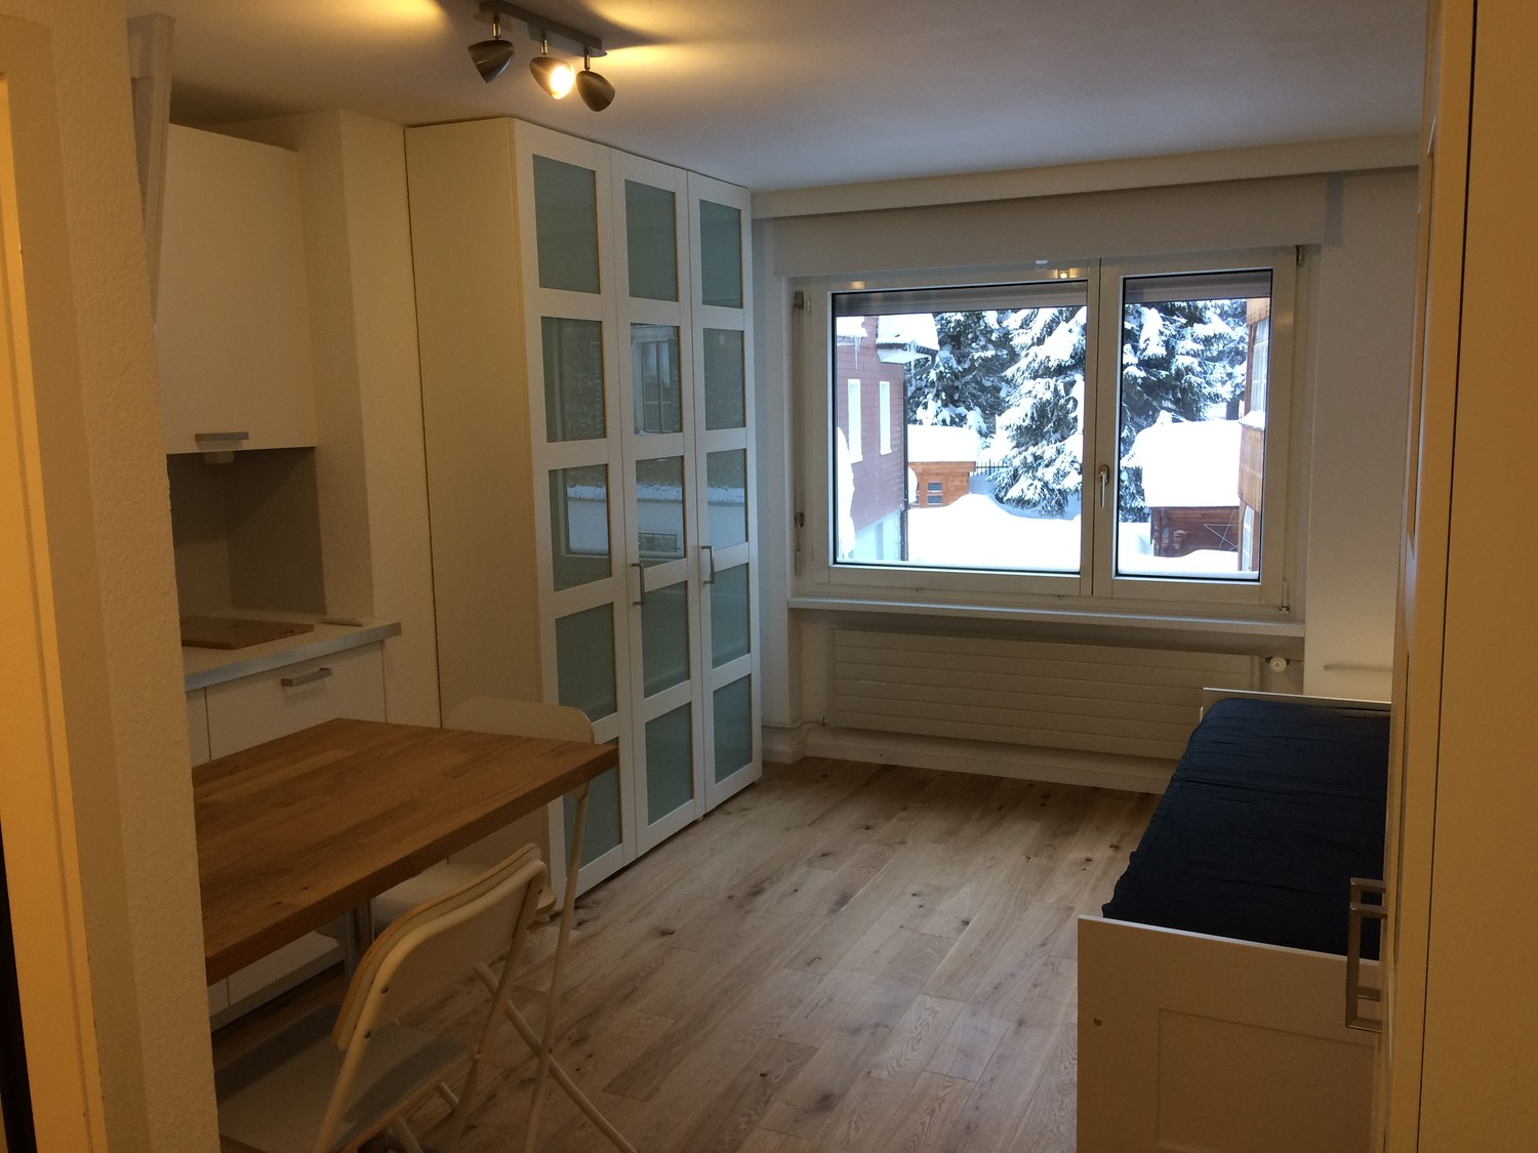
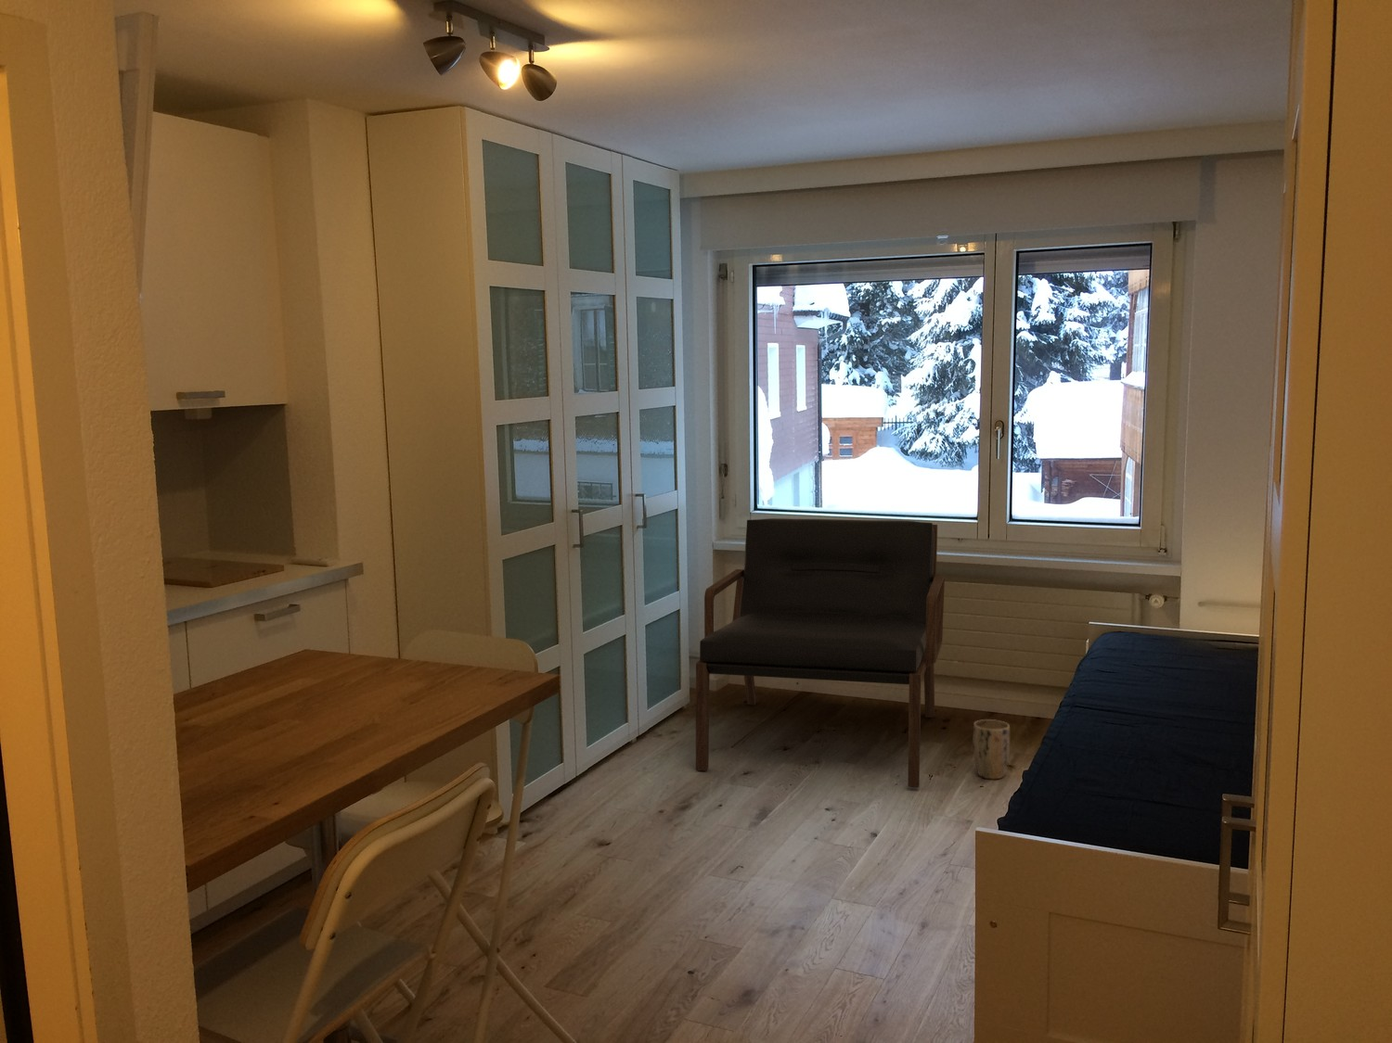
+ bench (821, 637)
+ plant pot (990, 749)
